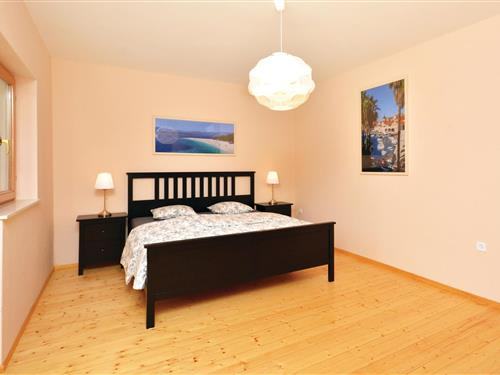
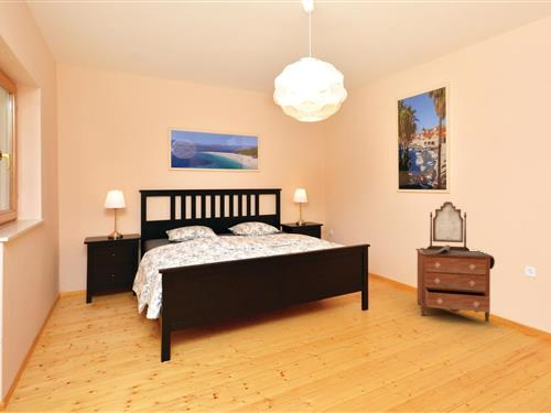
+ dresser (451, 258)
